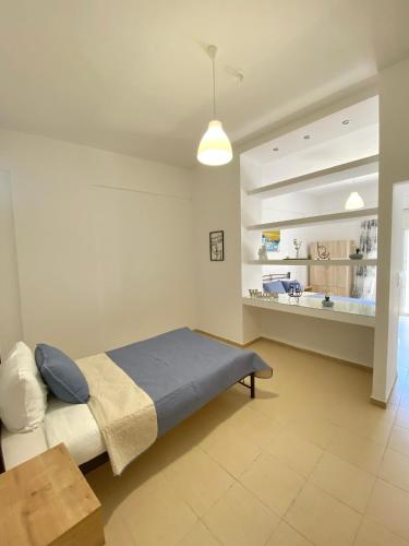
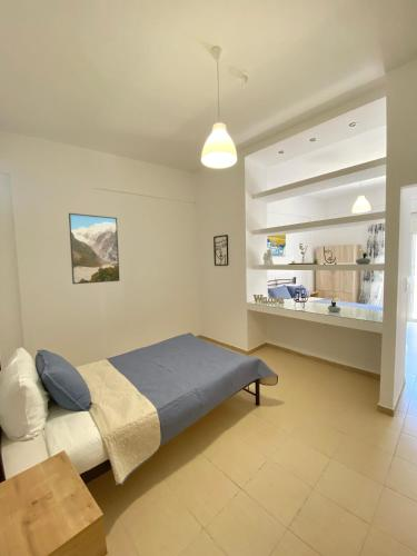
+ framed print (96, 249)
